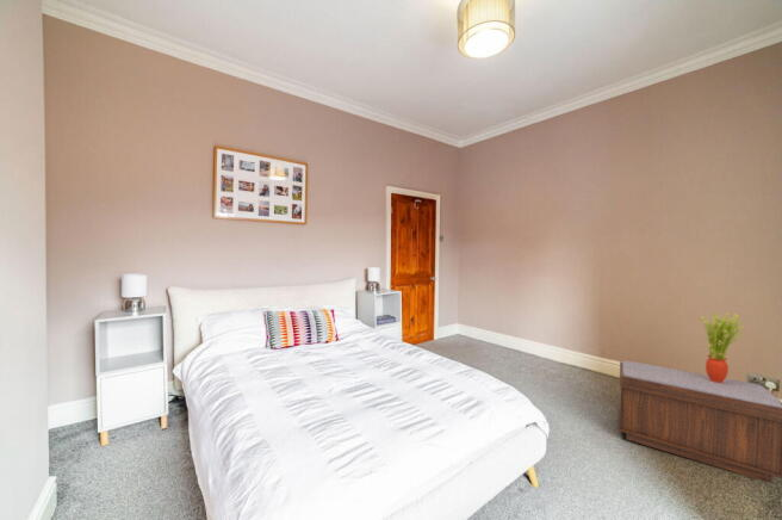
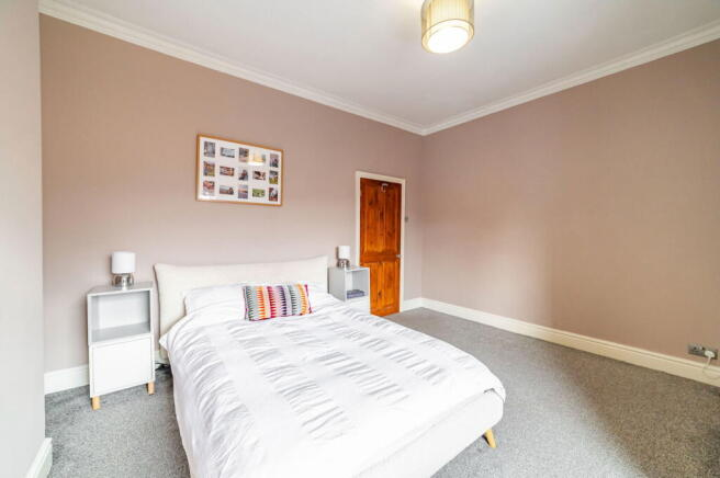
- potted plant (721, 346)
- bench (688, 411)
